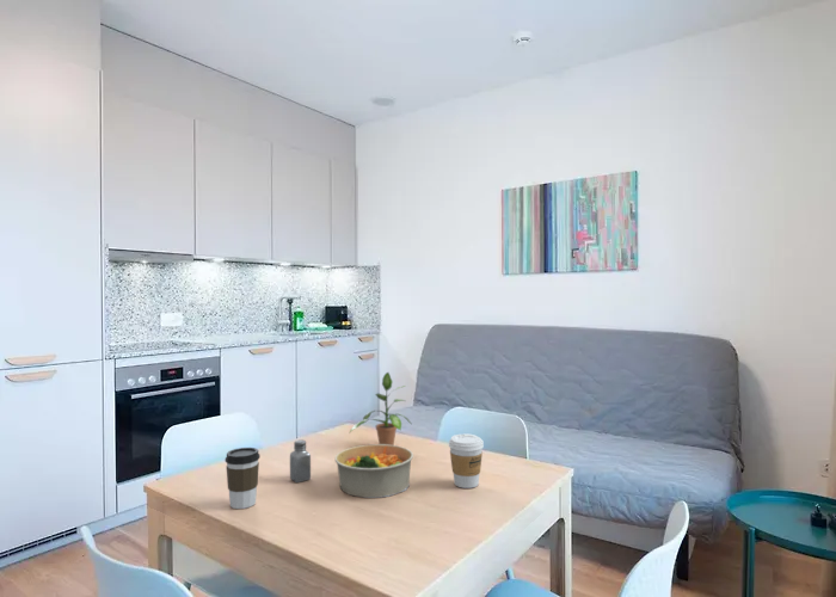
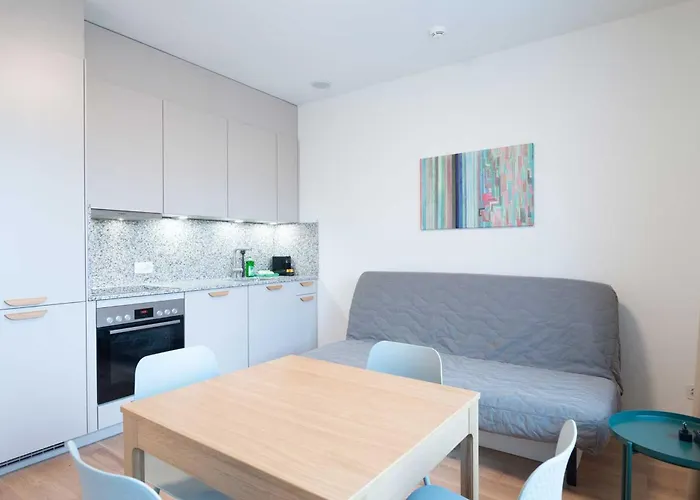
- bowl (374, 468)
- coffee cup (242, 478)
- potted plant (381, 411)
- saltshaker (300, 460)
- coffee cup (466, 460)
